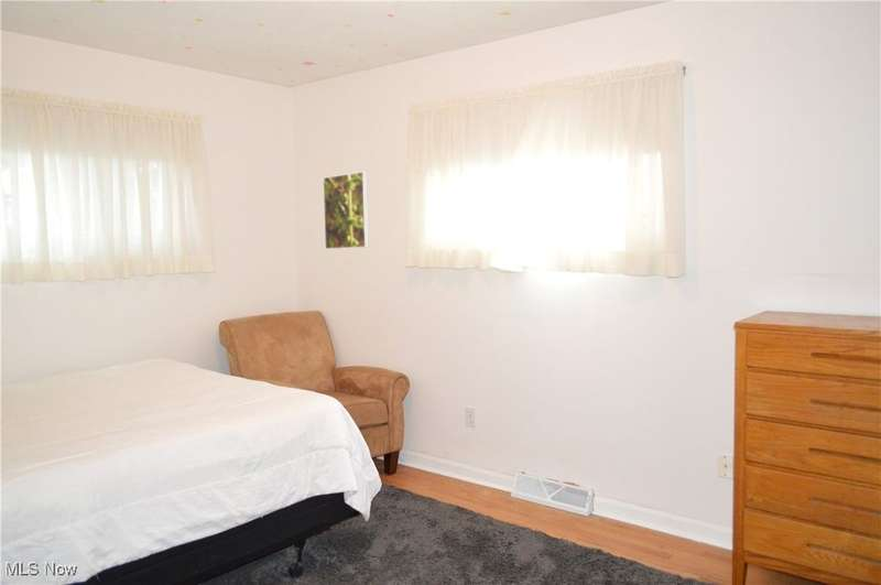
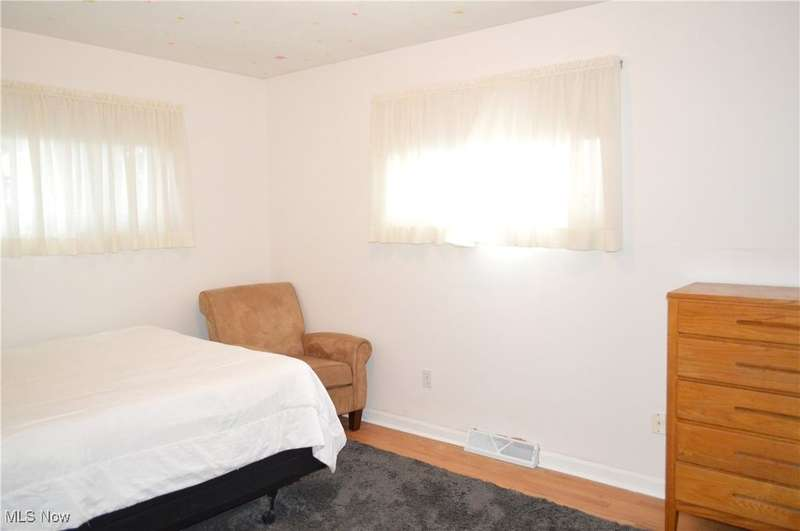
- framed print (345, 212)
